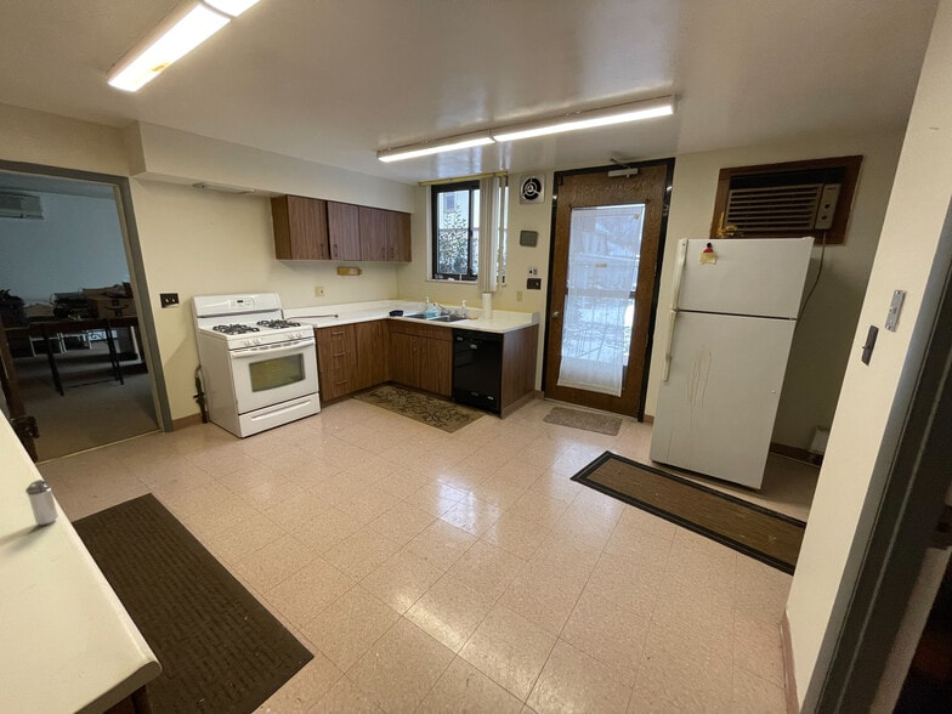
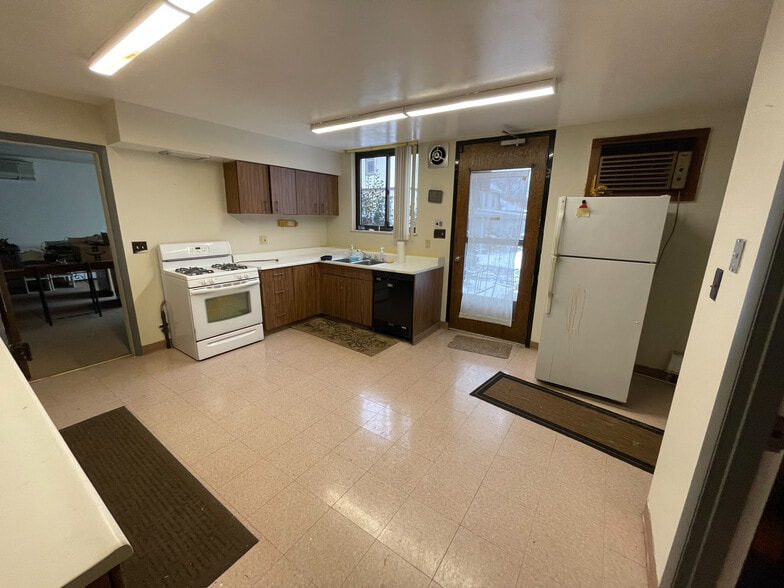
- shaker (42, 501)
